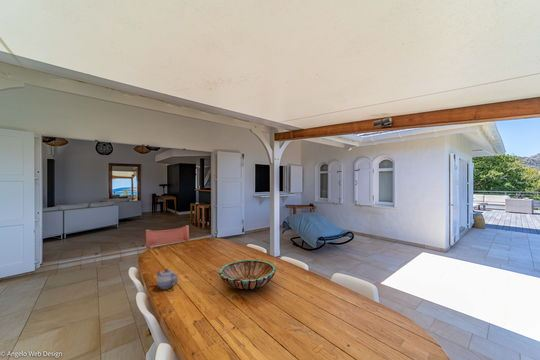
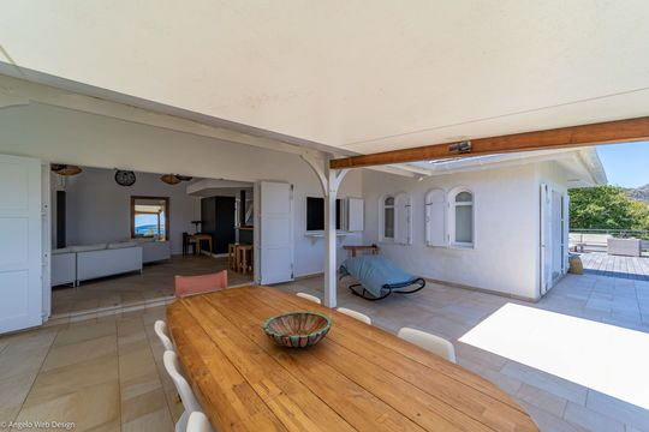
- teapot (166, 277)
